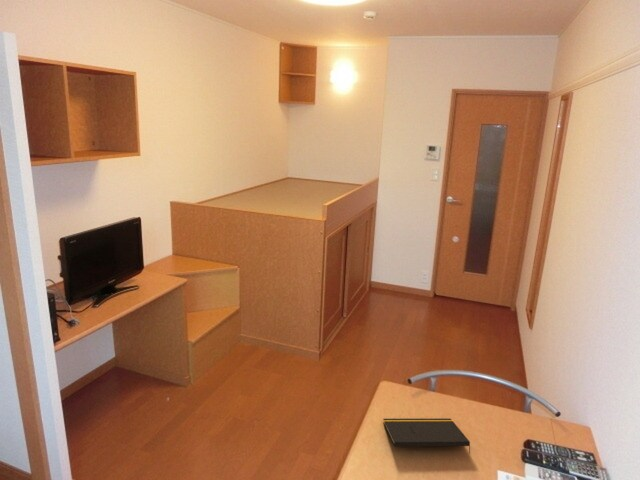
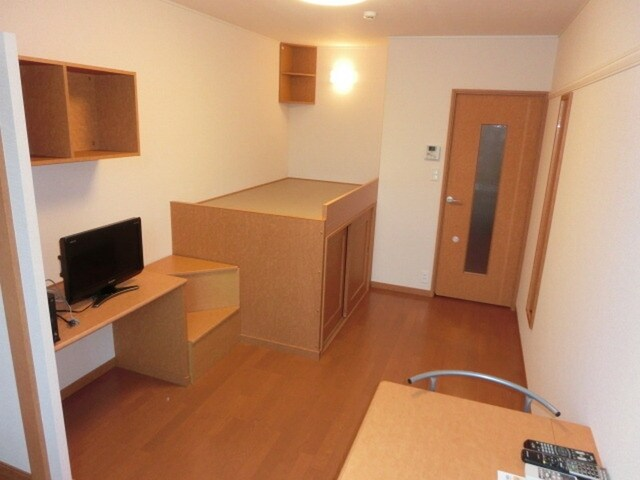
- notepad (424, 431)
